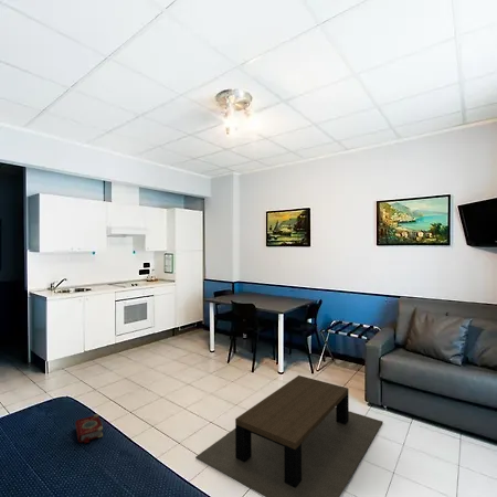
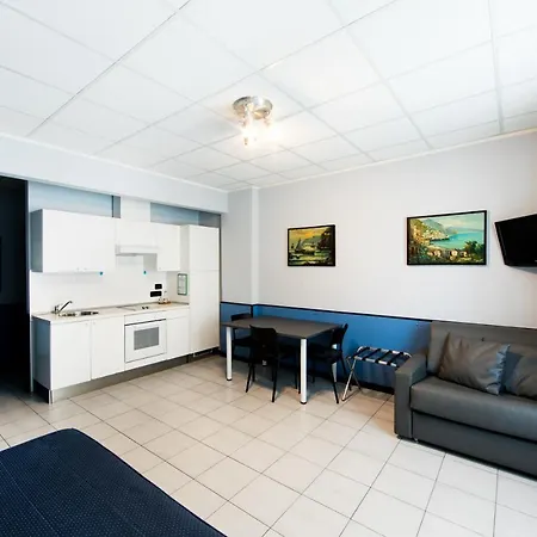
- coffee table (297, 420)
- book (89, 427)
